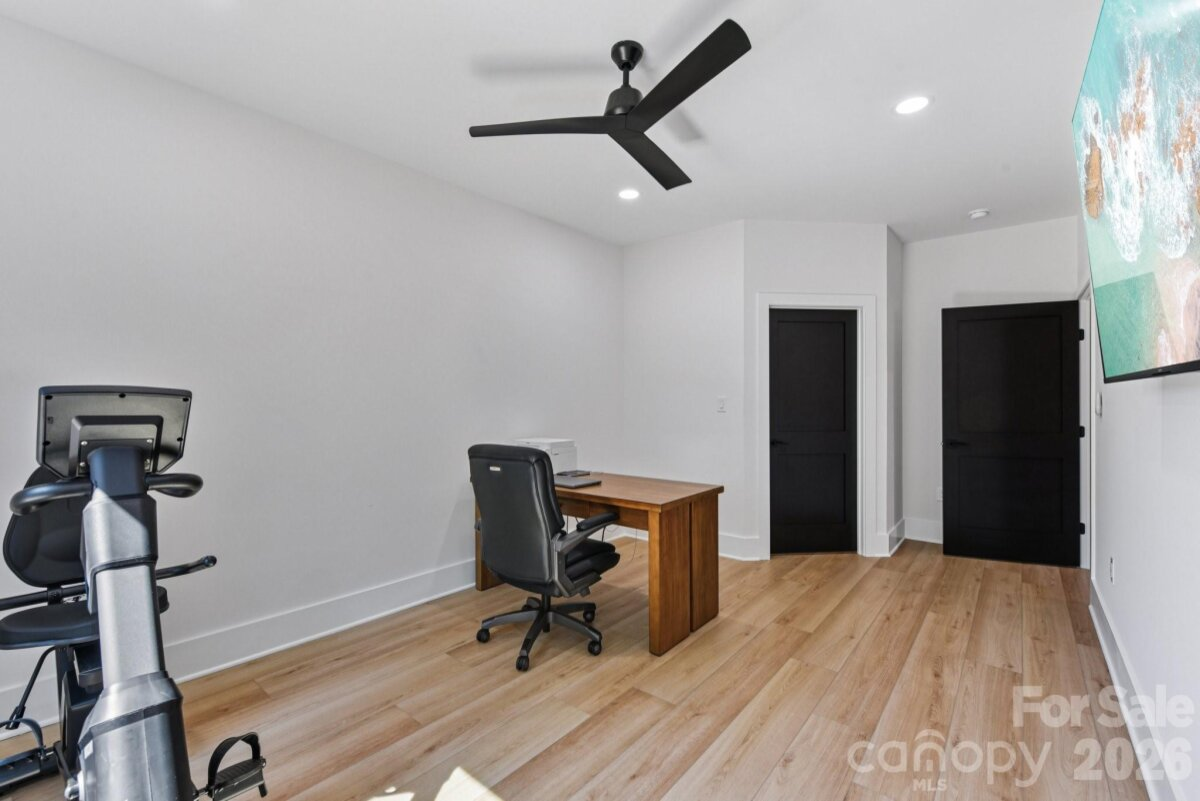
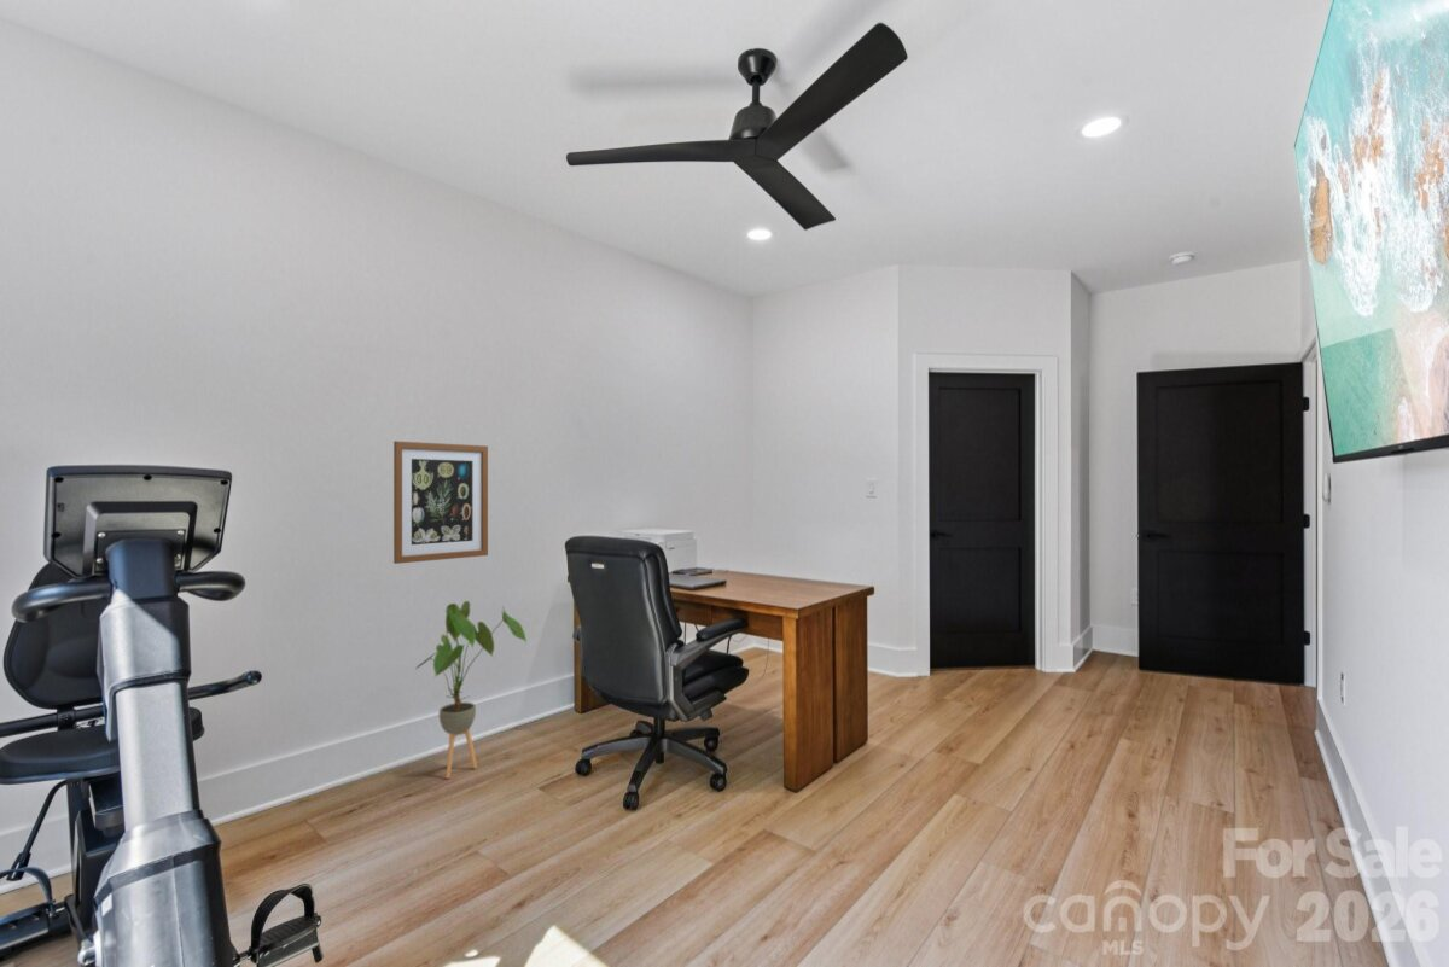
+ house plant (462, 683)
+ wall art (443, 501)
